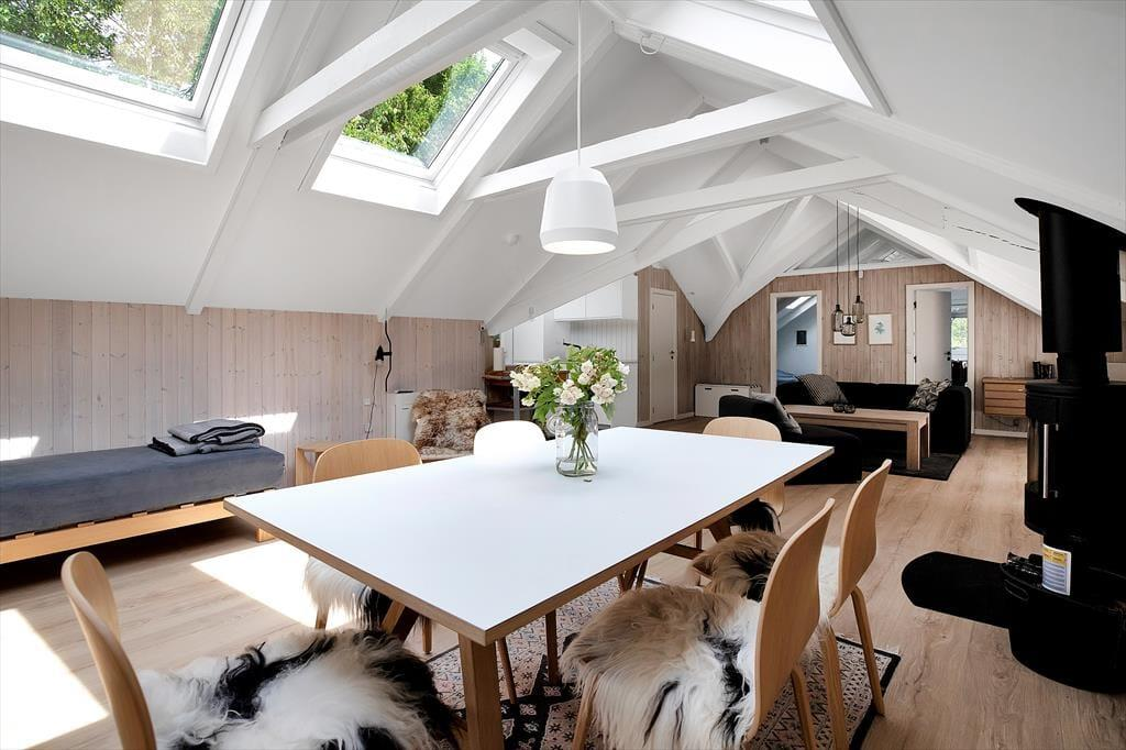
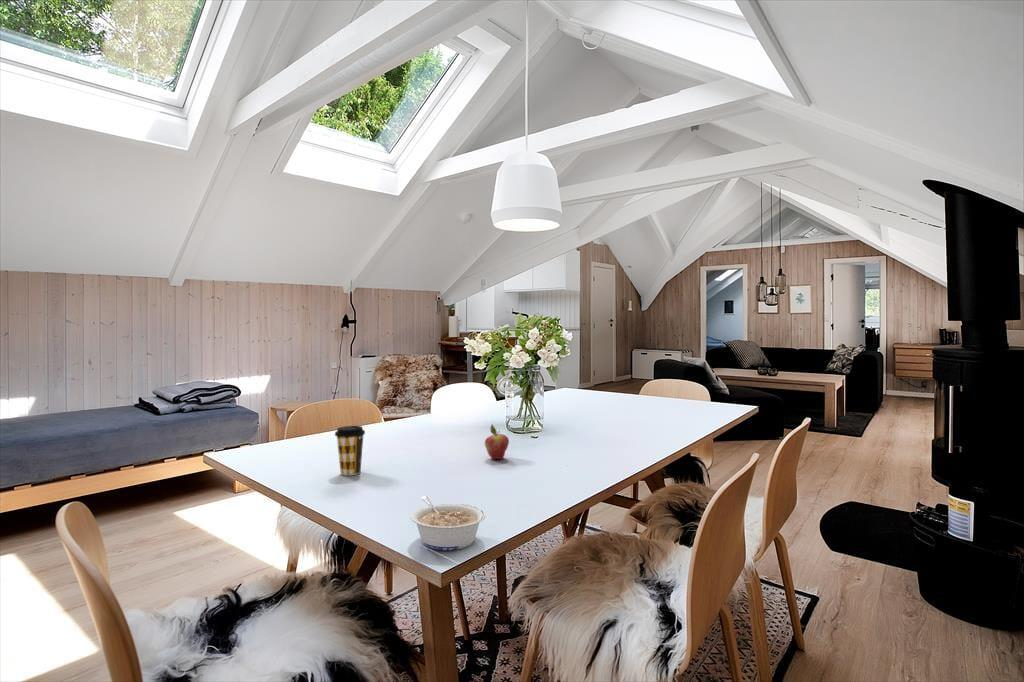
+ legume (445, 524)
+ coffee cup (350, 450)
+ fruit (496, 441)
